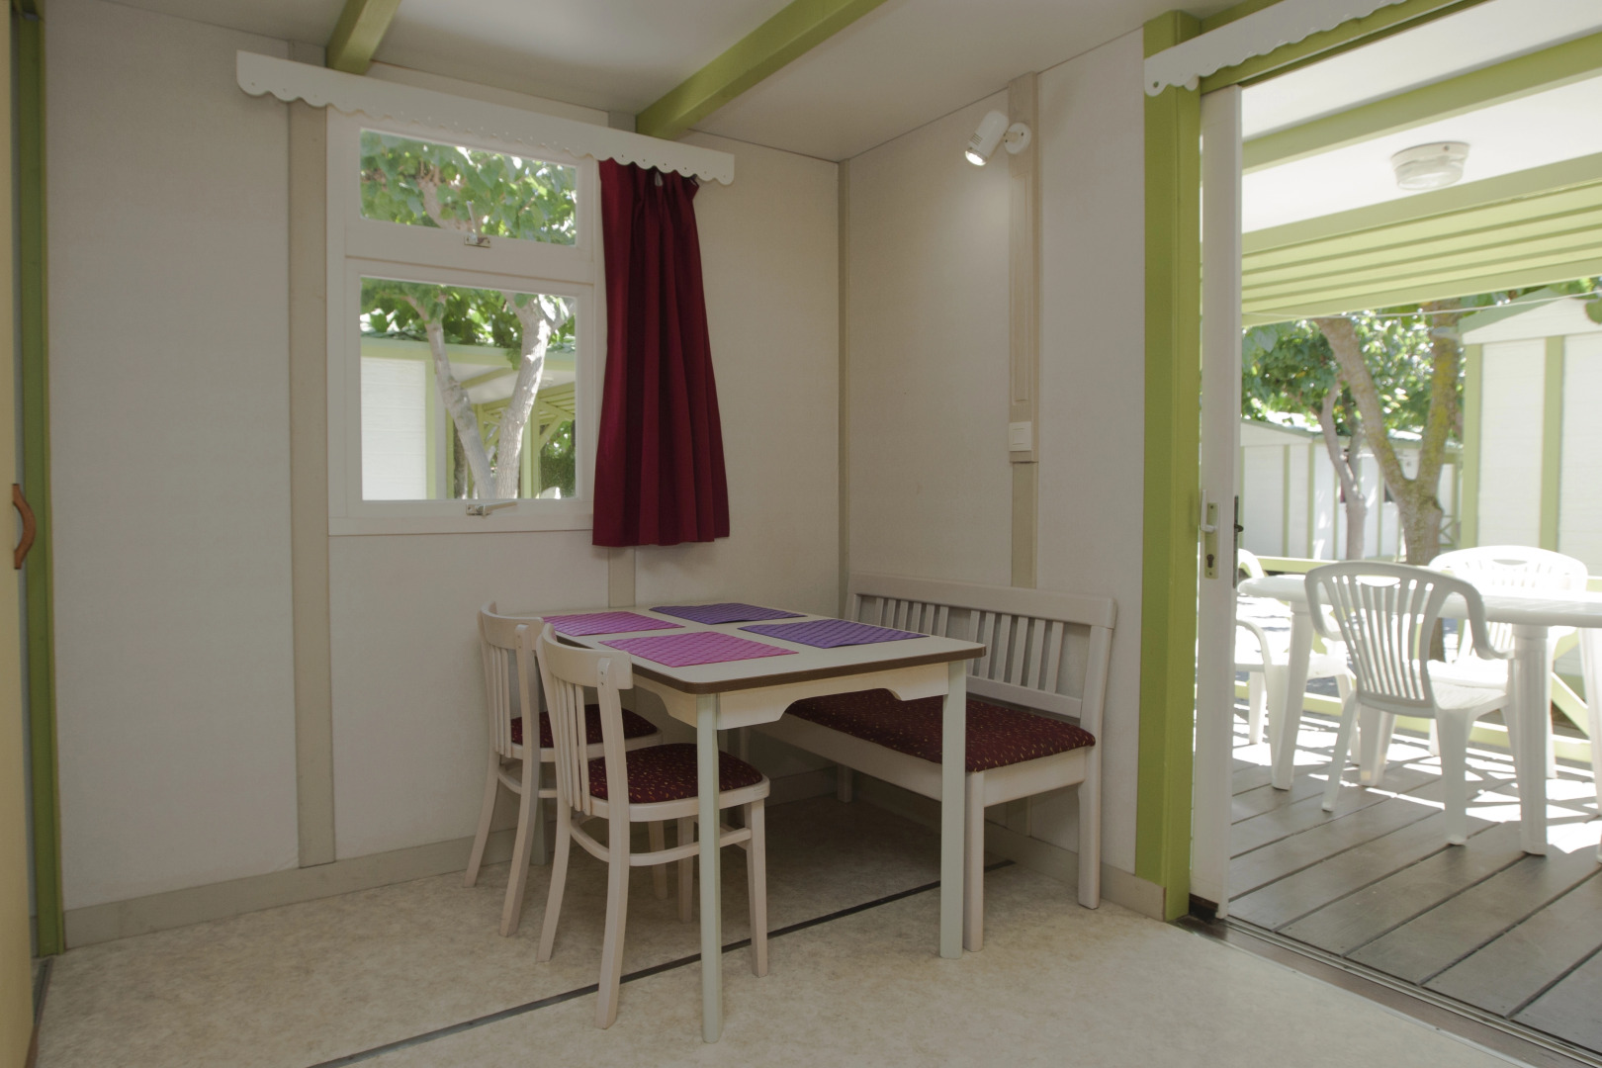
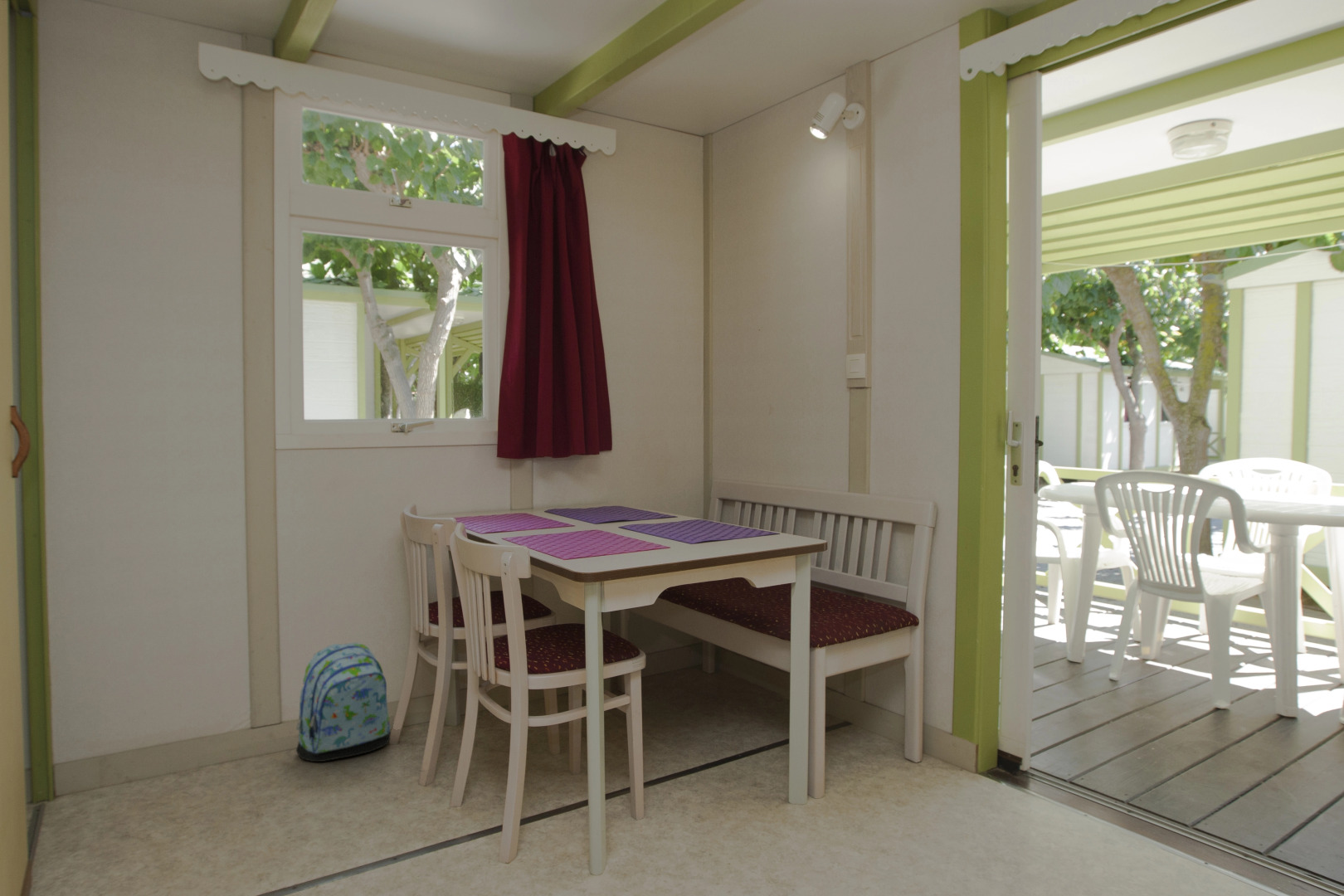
+ backpack (346, 699)
